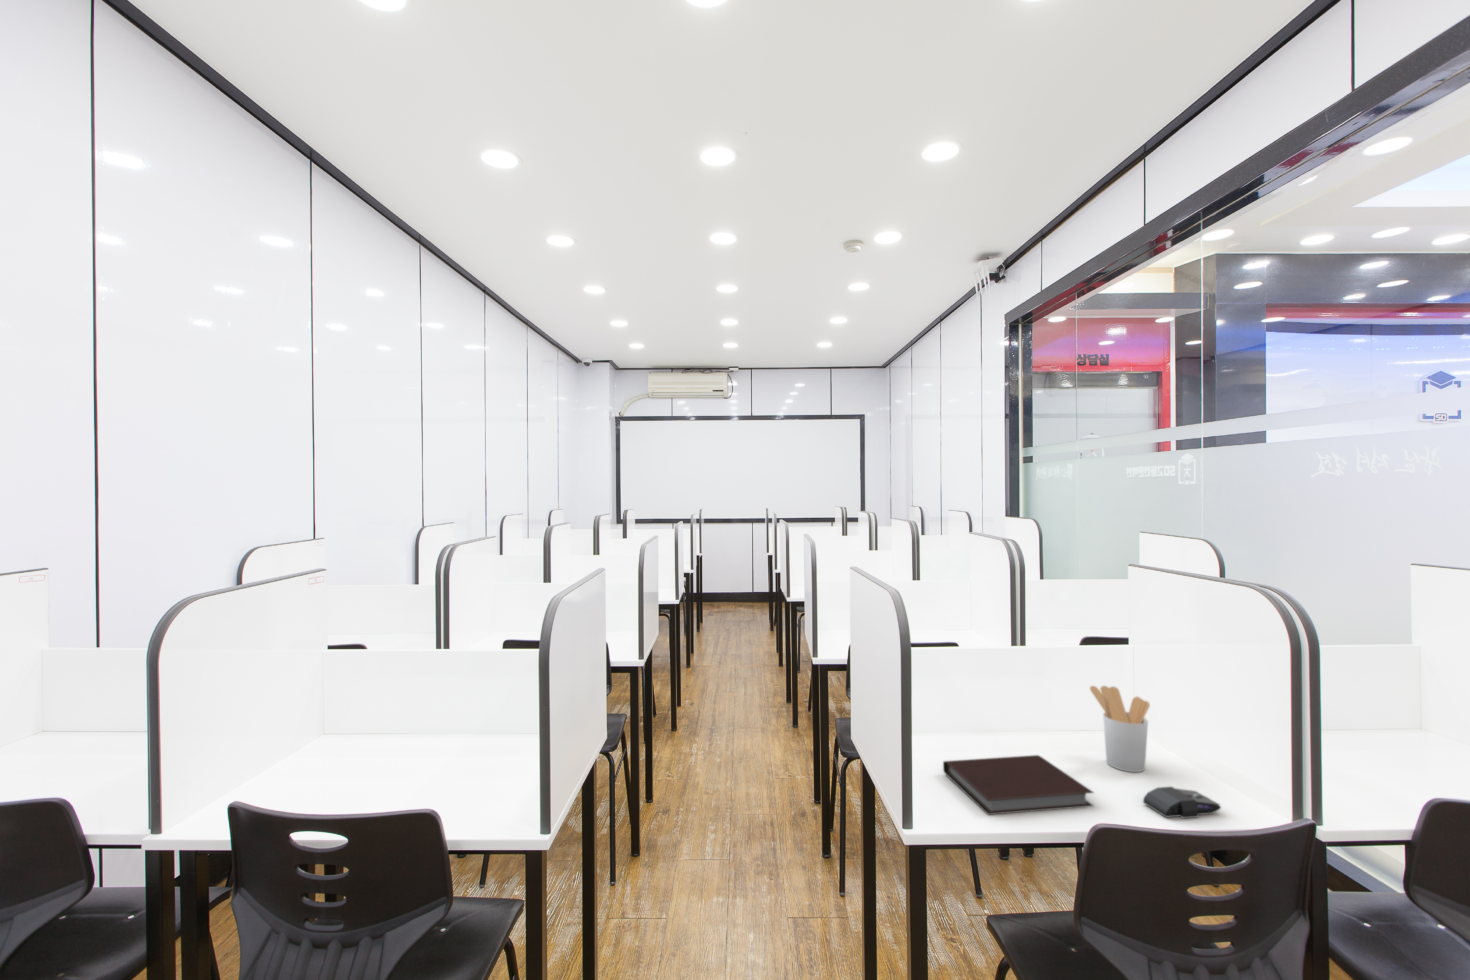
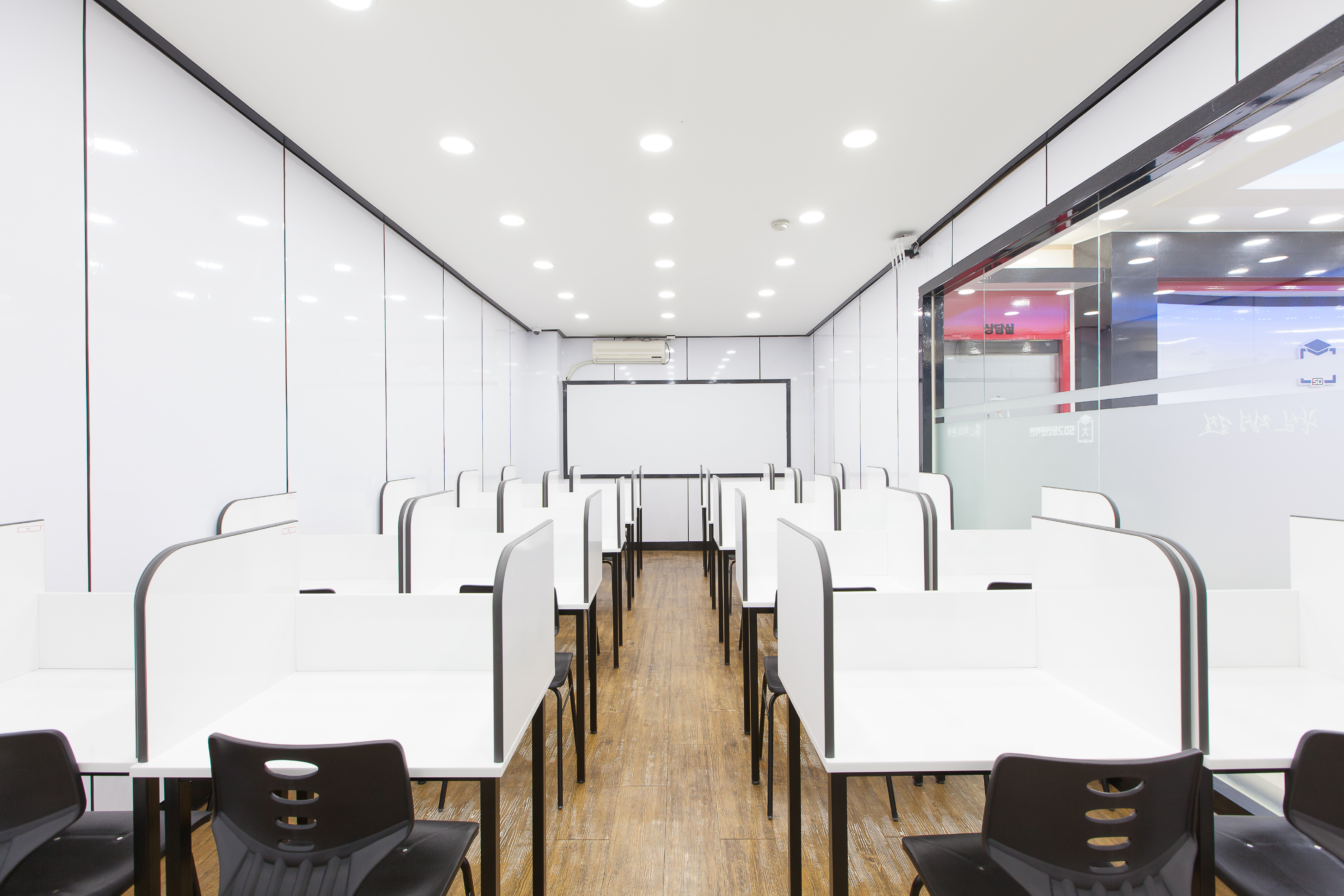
- computer mouse (1177, 797)
- utensil holder (1118, 725)
- notebook (1014, 782)
